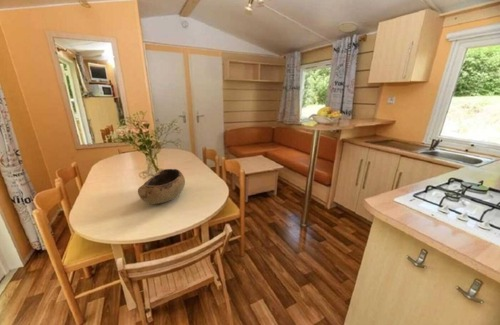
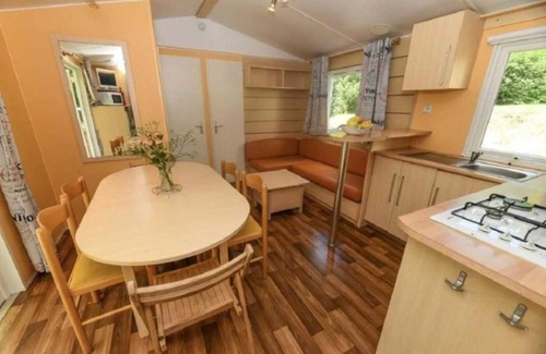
- bowl (163, 186)
